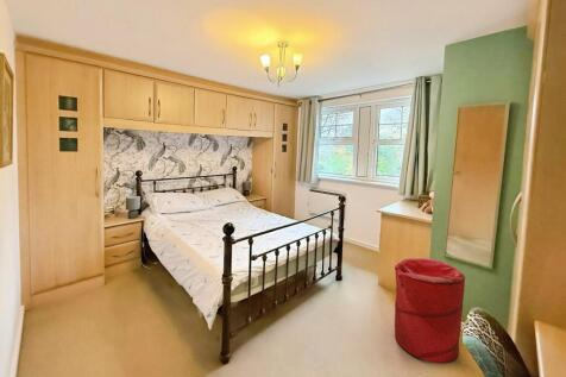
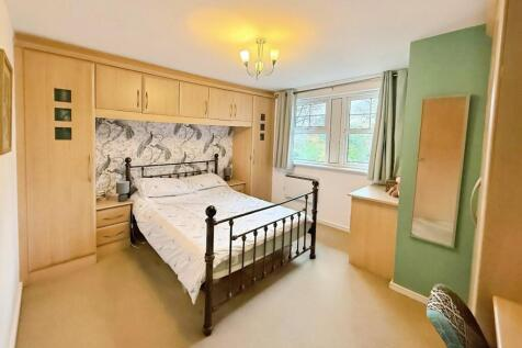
- laundry hamper (426, 304)
